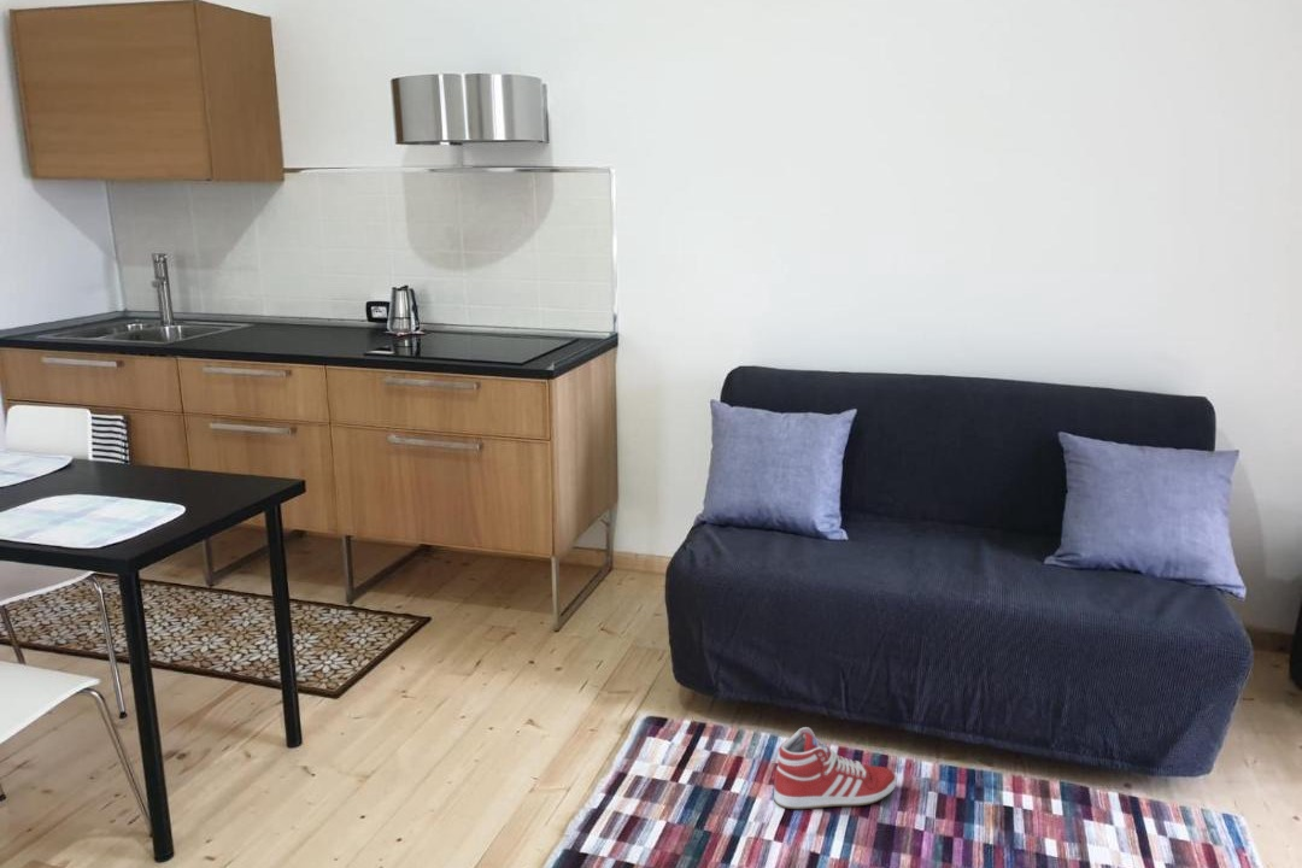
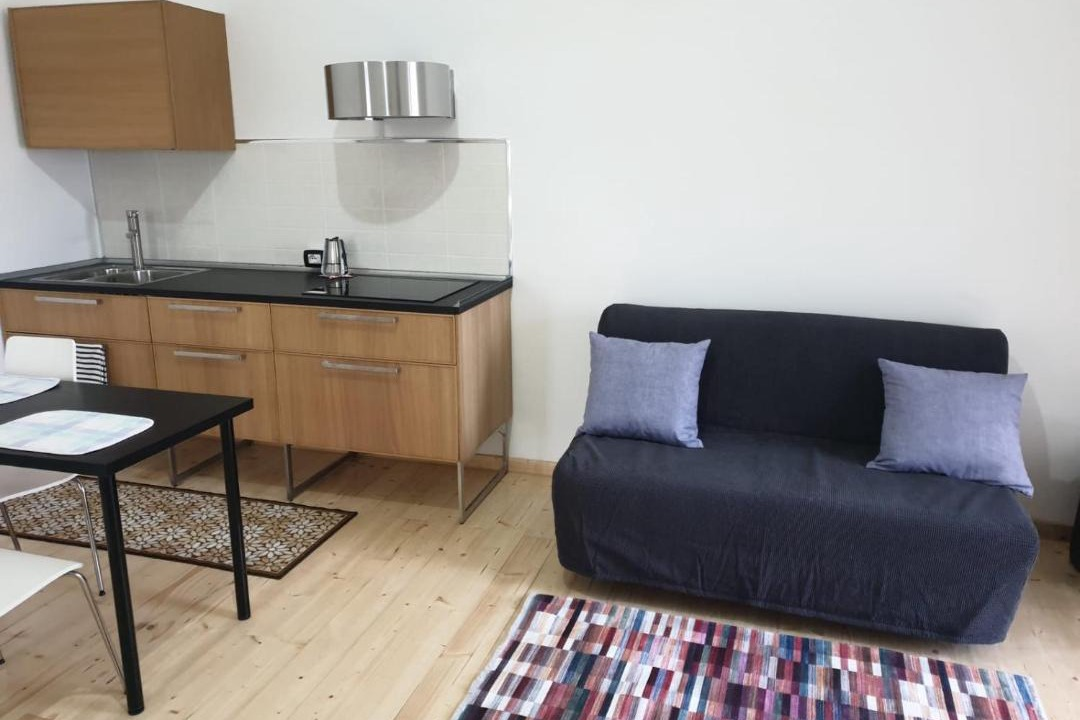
- sneaker (837, 763)
